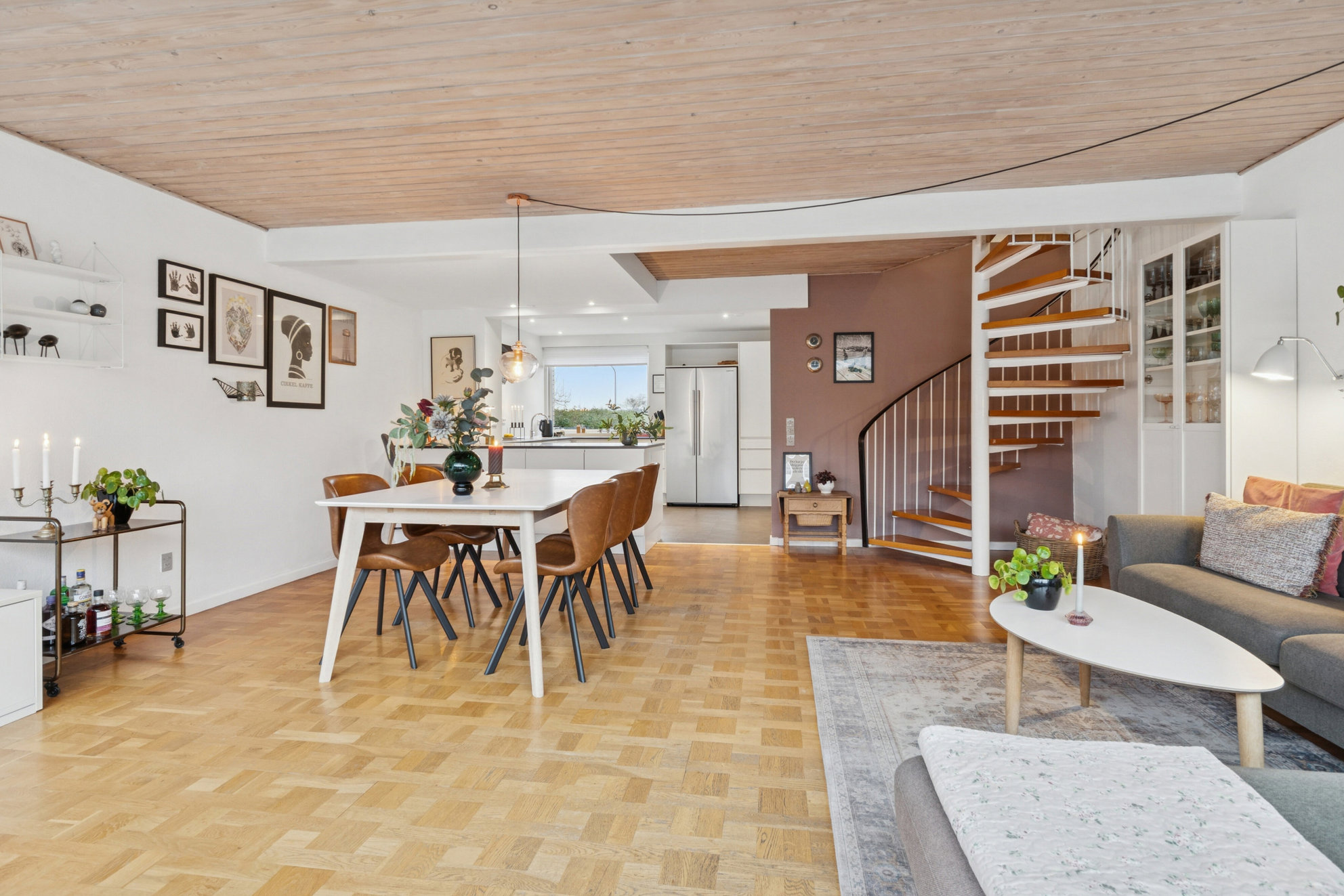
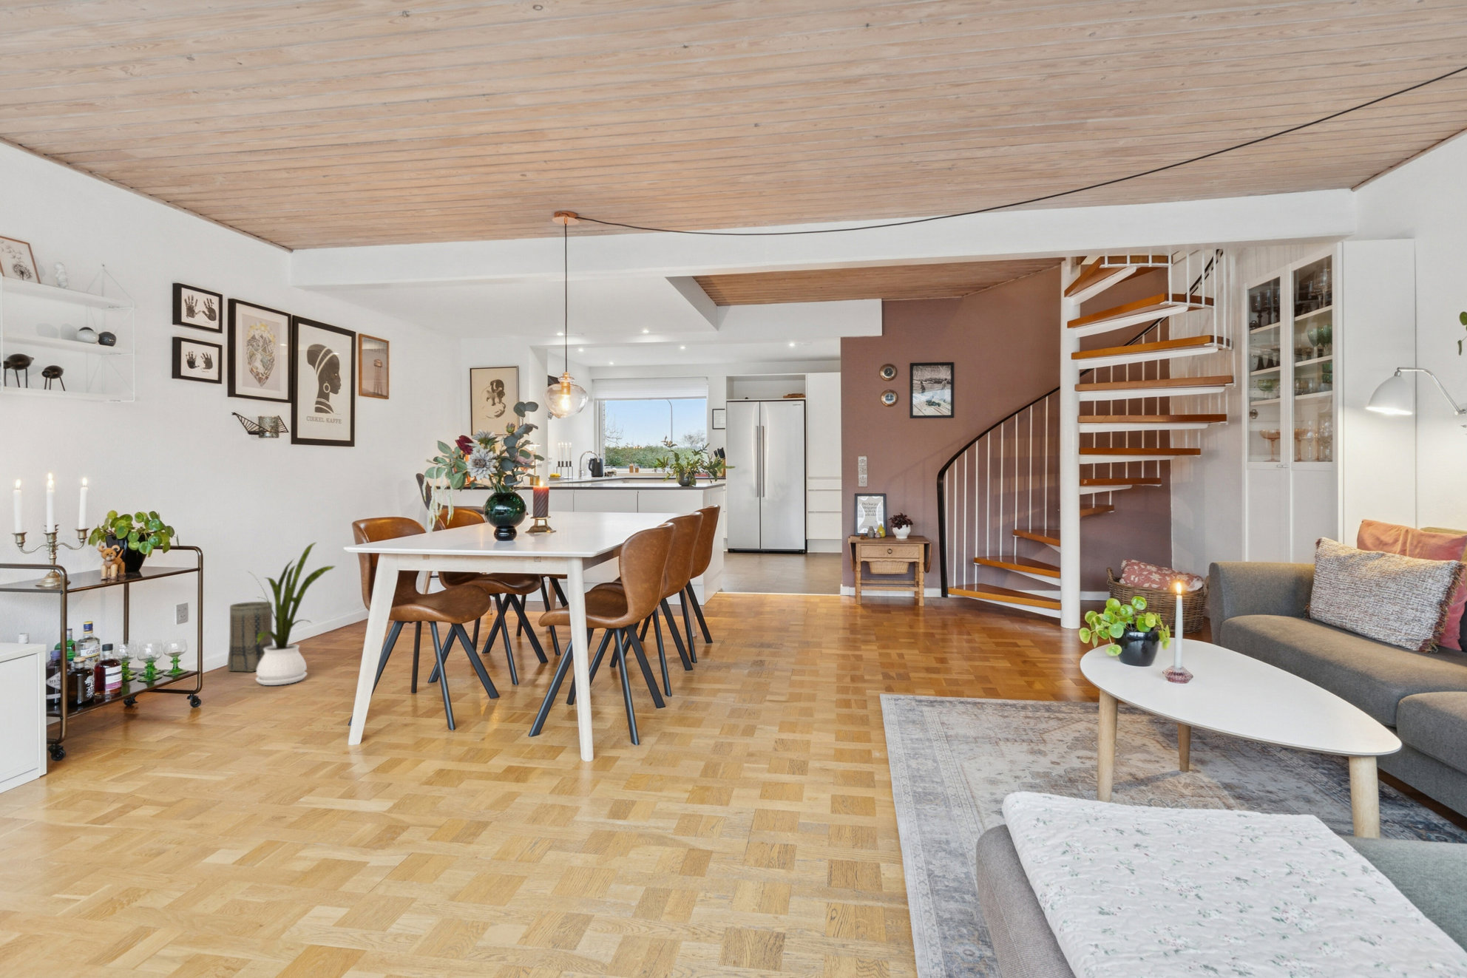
+ basket (251, 635)
+ house plant (287, 612)
